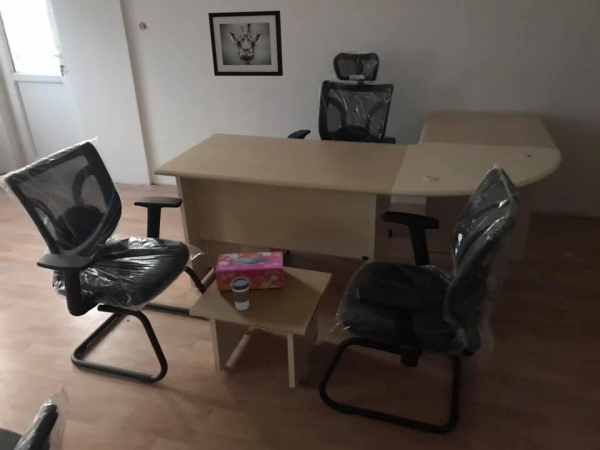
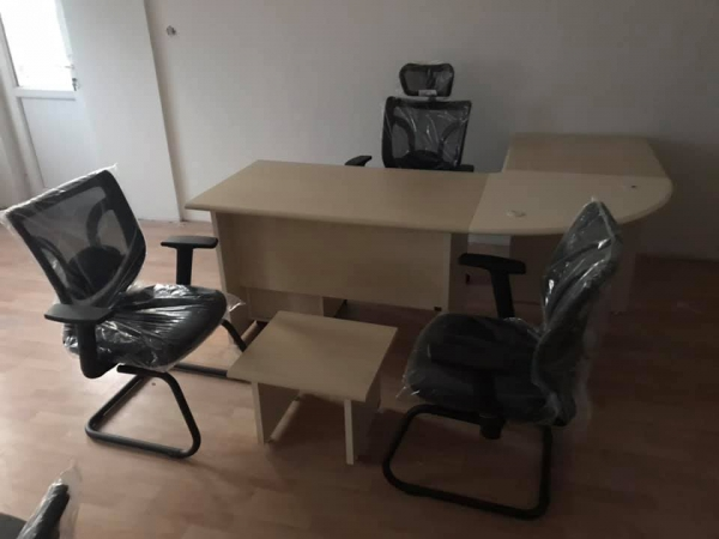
- tissue box (250, 270)
- wall art (246, 44)
- coffee cup (241, 294)
